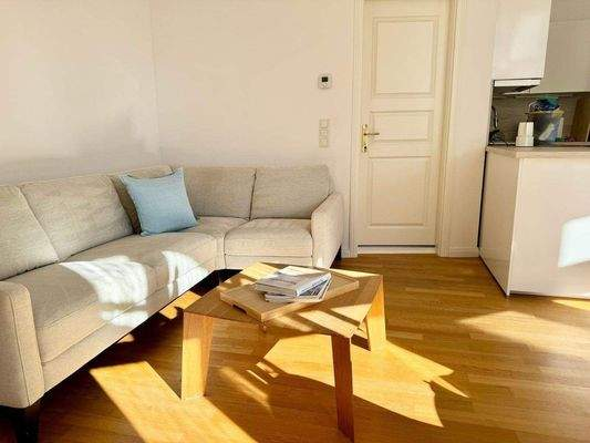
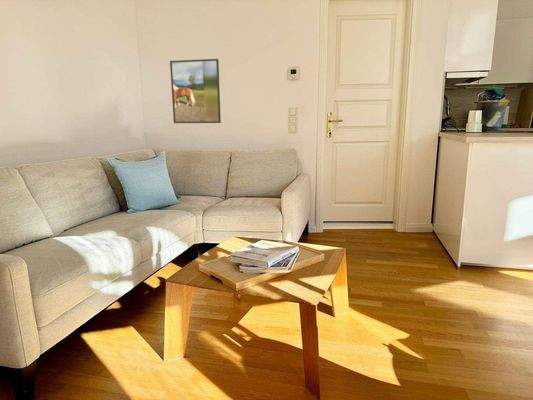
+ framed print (195, 92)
